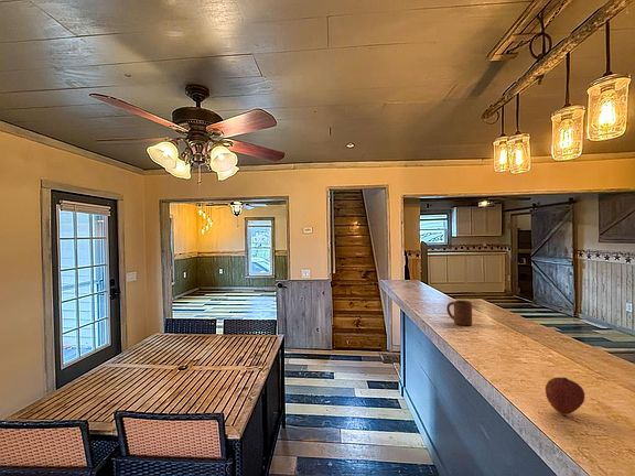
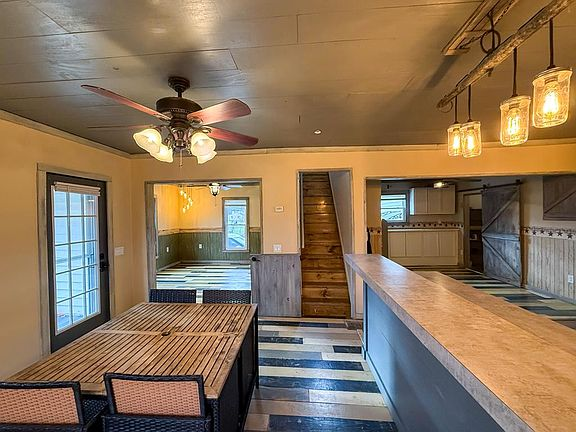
- cup (460, 312)
- fruit (564, 394)
